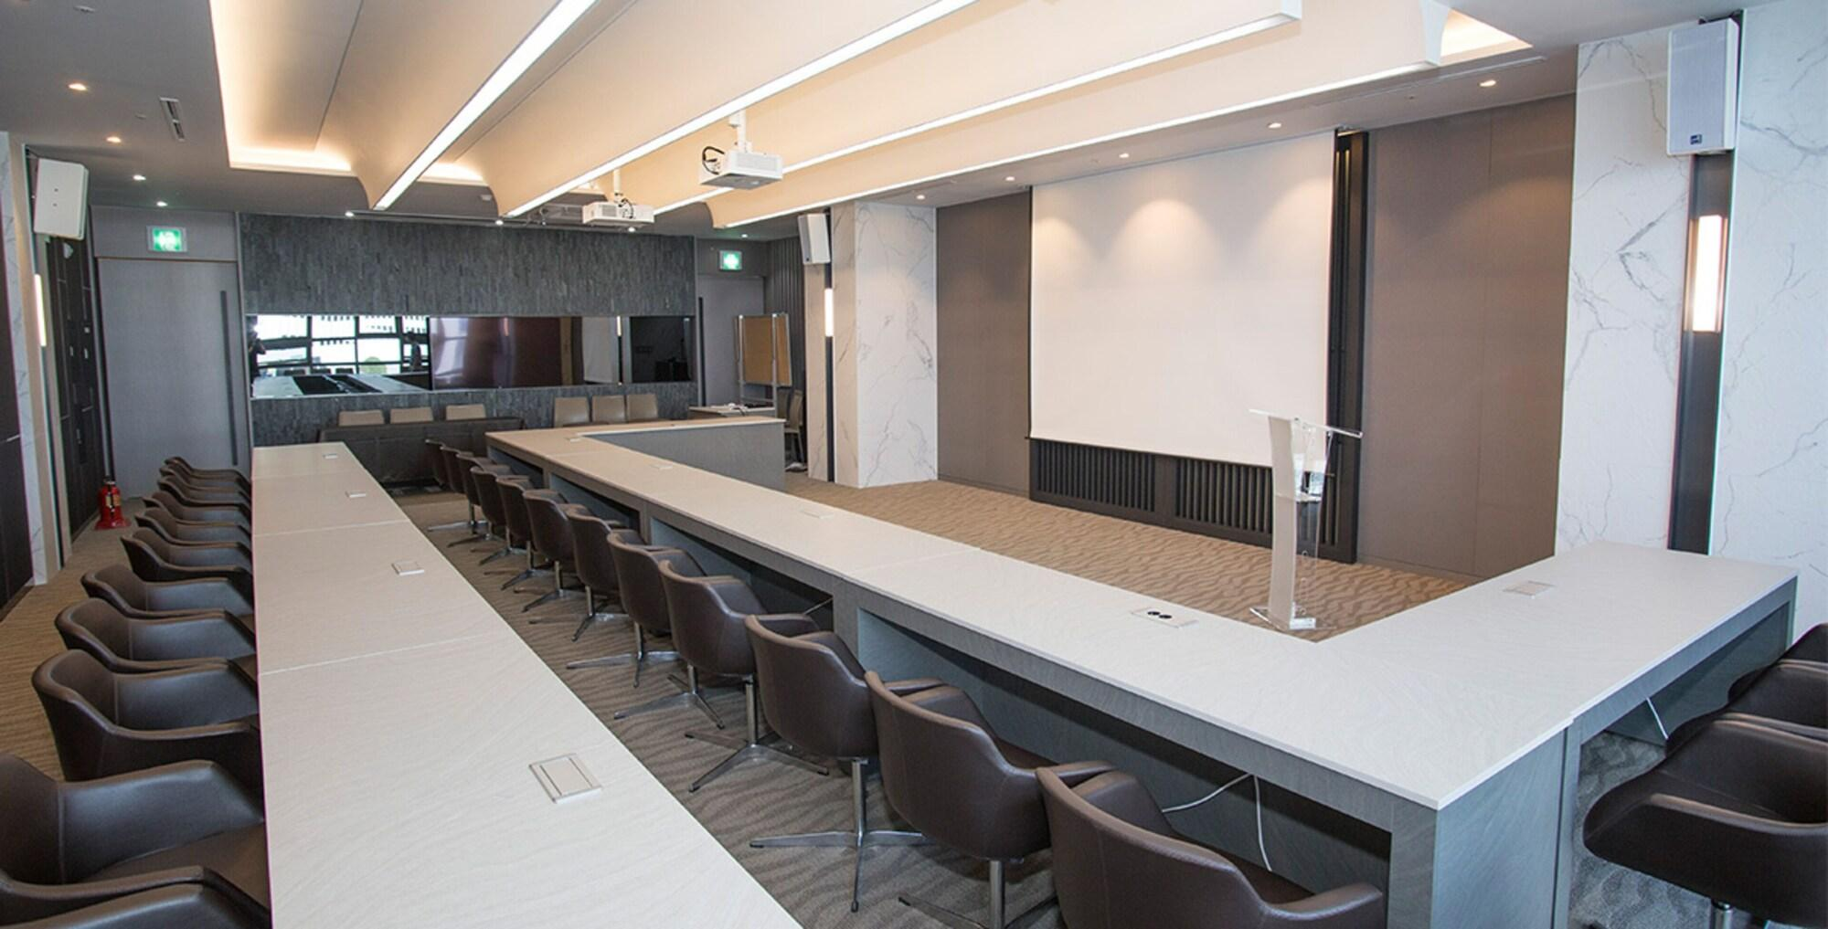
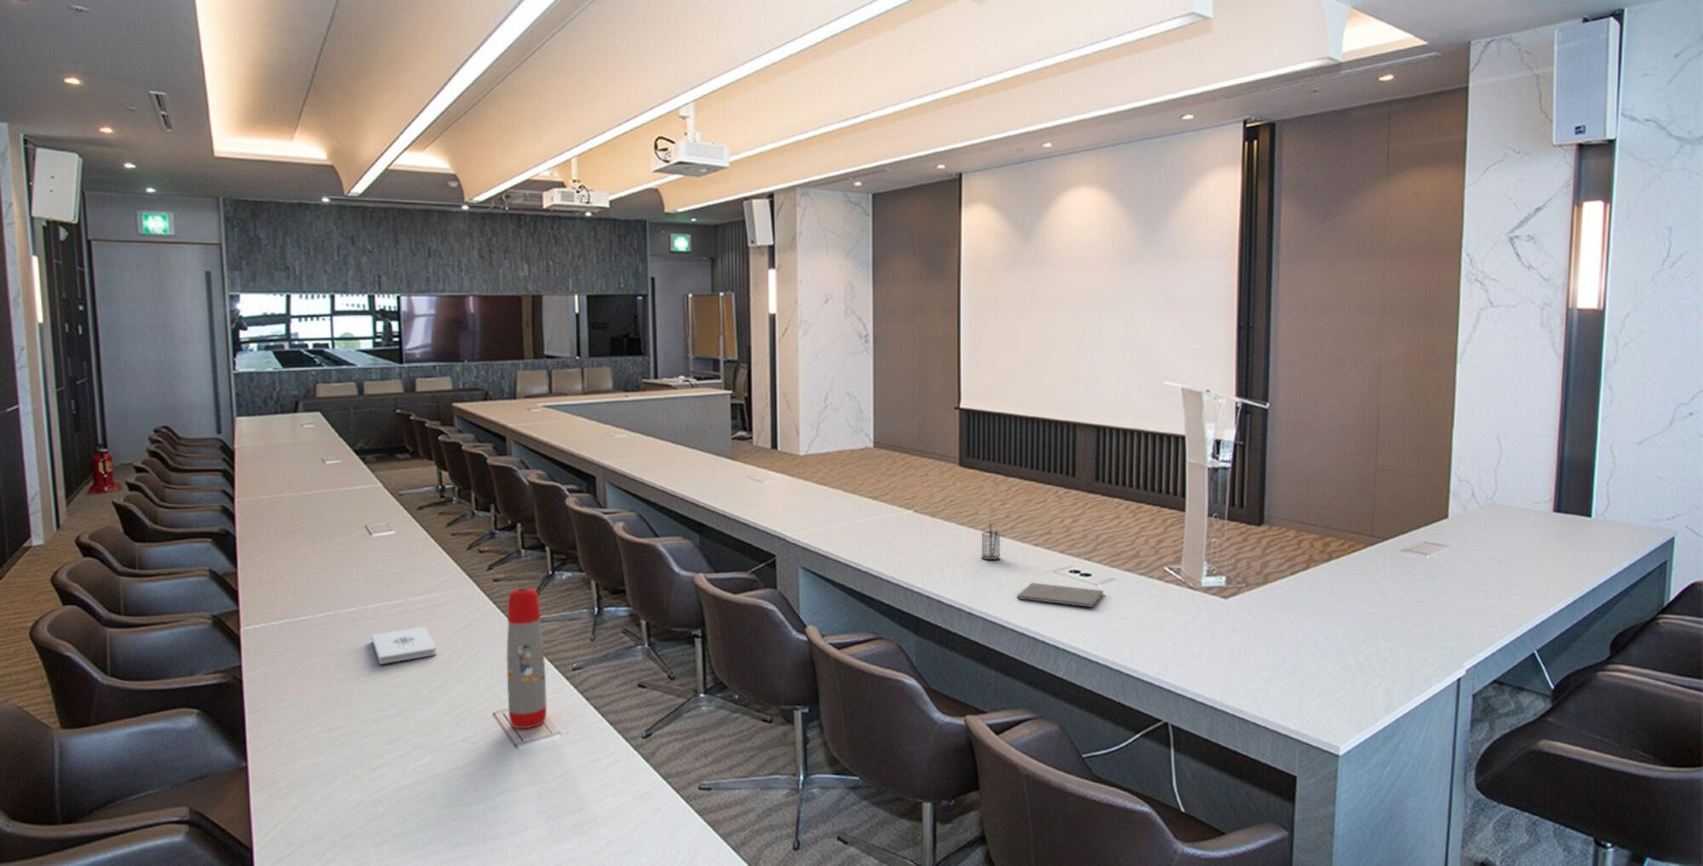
+ pencil holder (991, 540)
+ water bottle (526, 656)
+ notepad (1060, 594)
+ notepad (403, 644)
